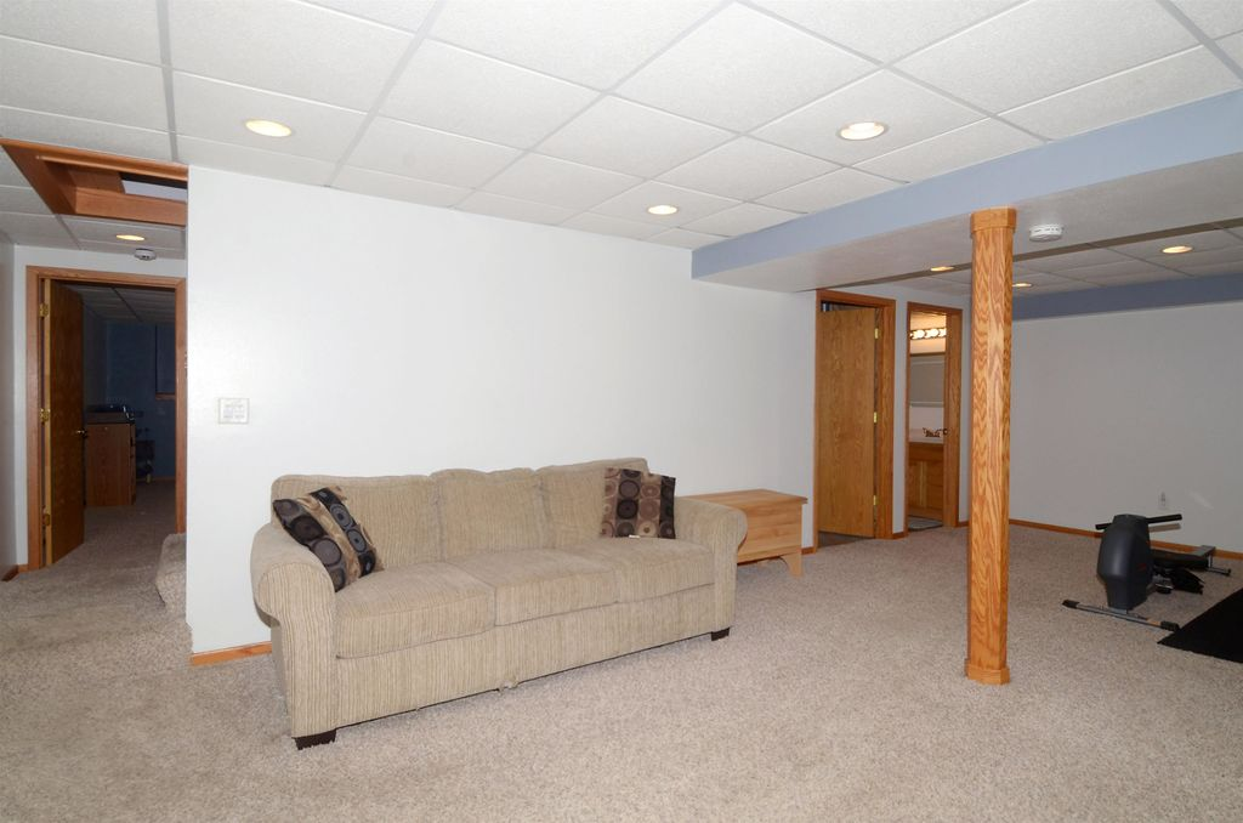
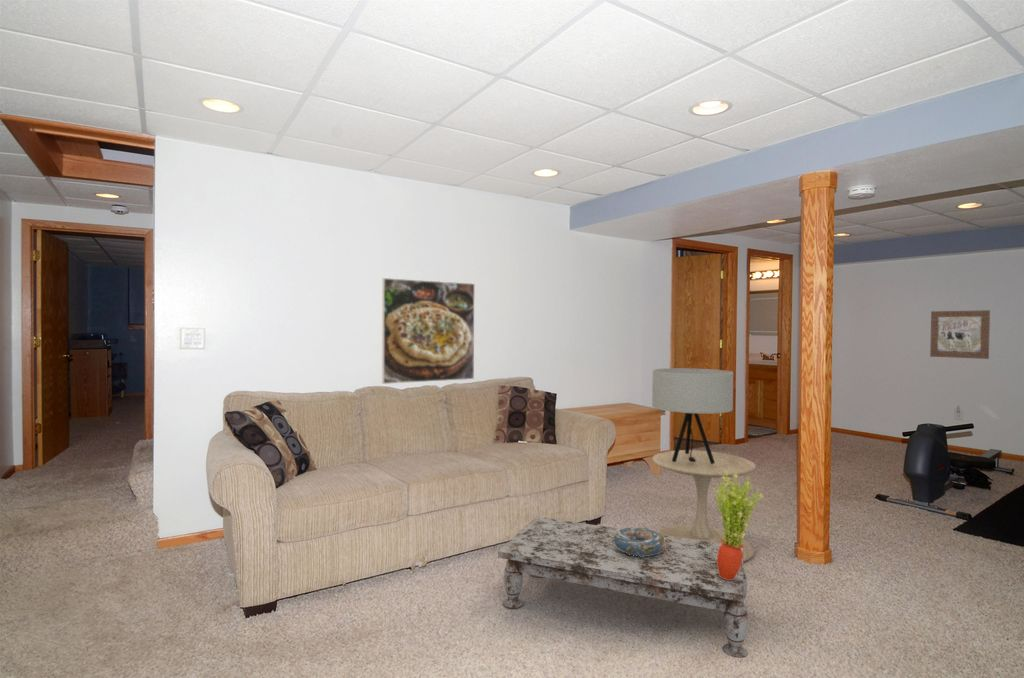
+ wall art (959, 334)
+ side table (702, 502)
+ coffee table (623, 577)
+ decorative bowl (639, 540)
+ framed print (430, 331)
+ potted plant (723, 525)
+ table lamp (691, 414)
